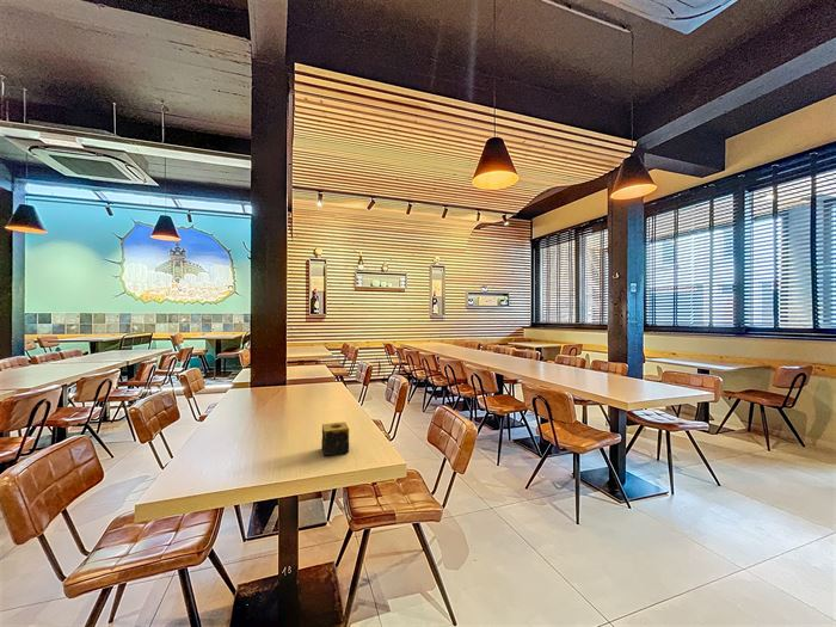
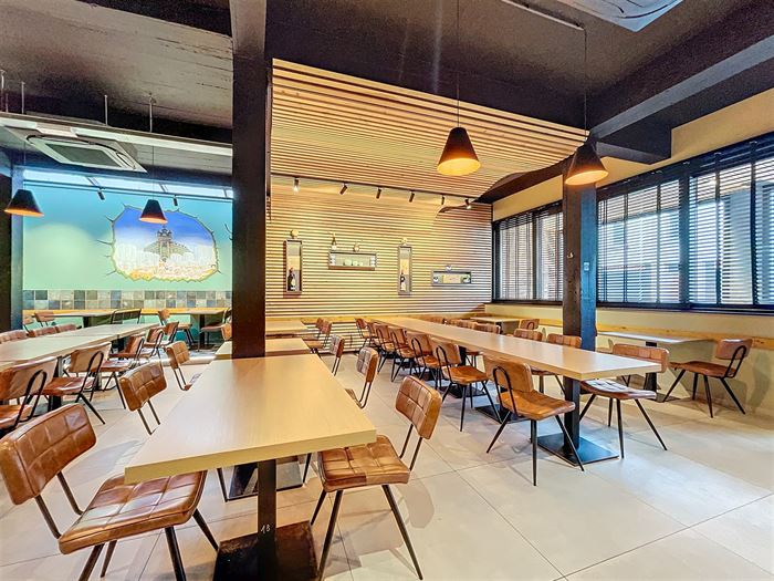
- candle (334, 438)
